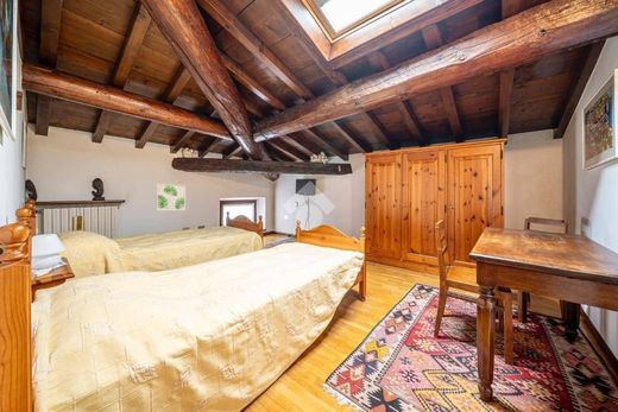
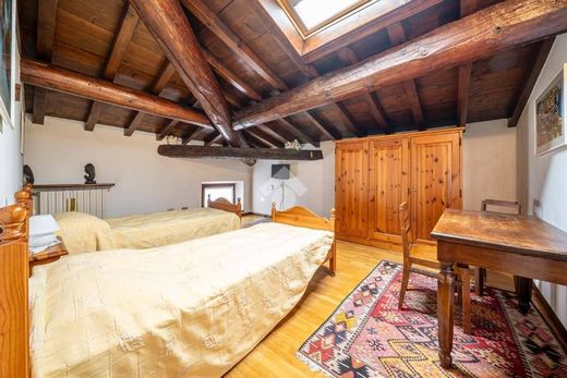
- wall art (171, 197)
